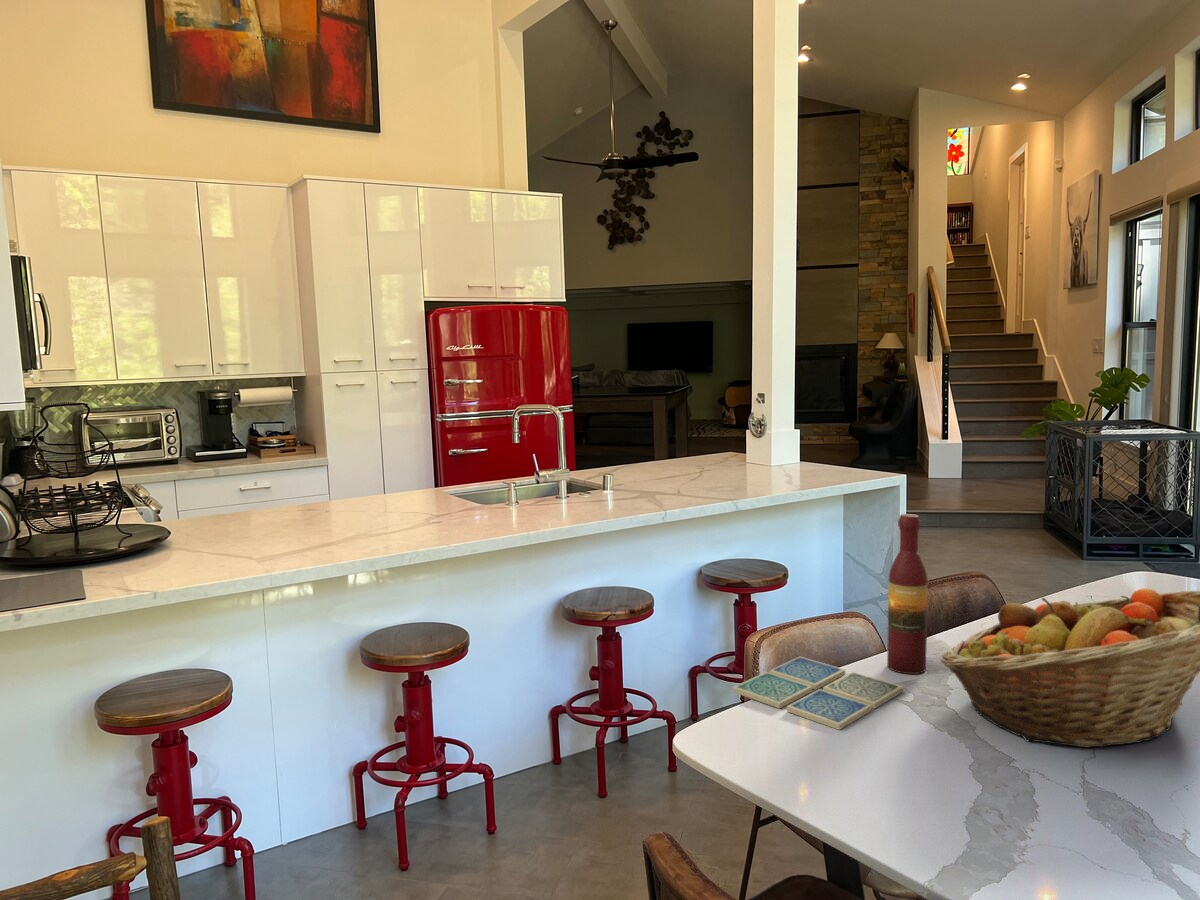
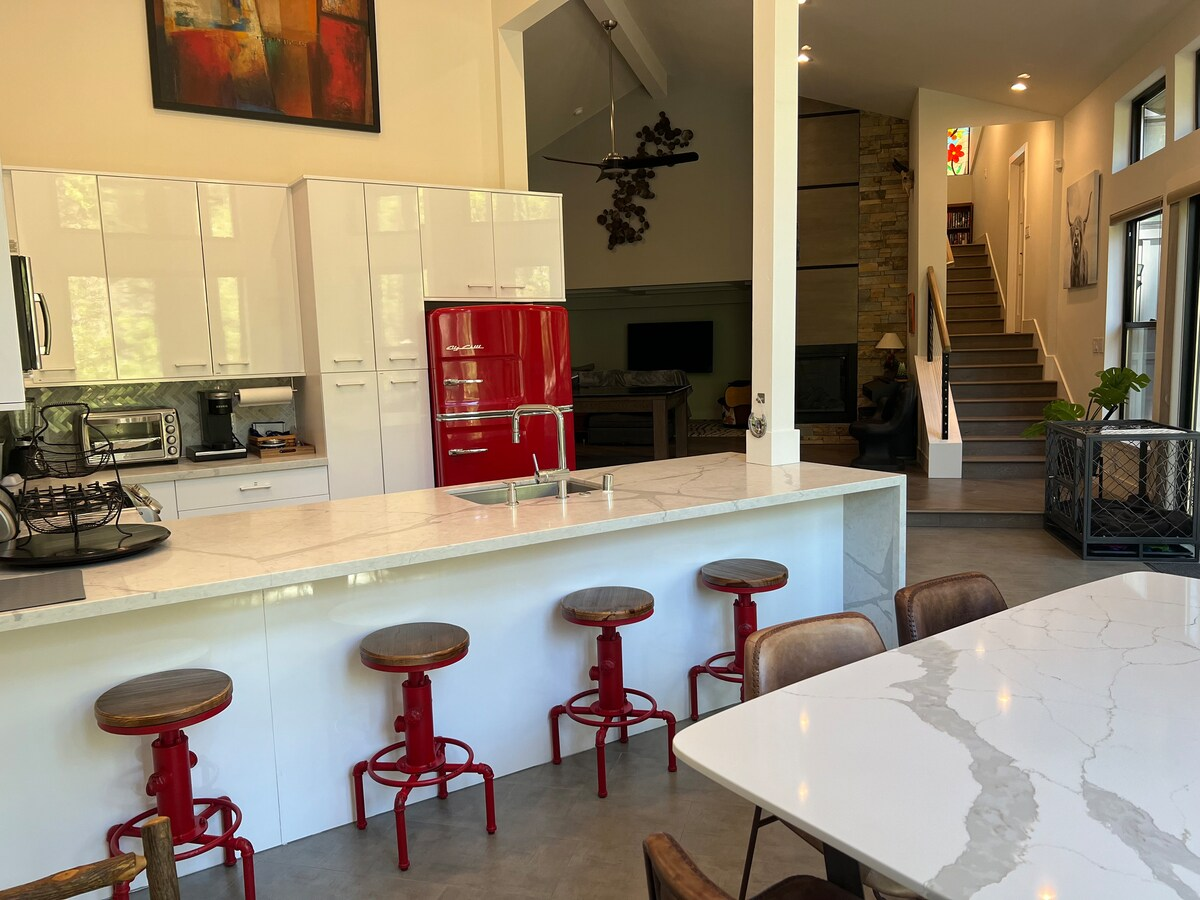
- drink coaster (817, 688)
- fruit basket (1085, 651)
- wine bottle (907, 591)
